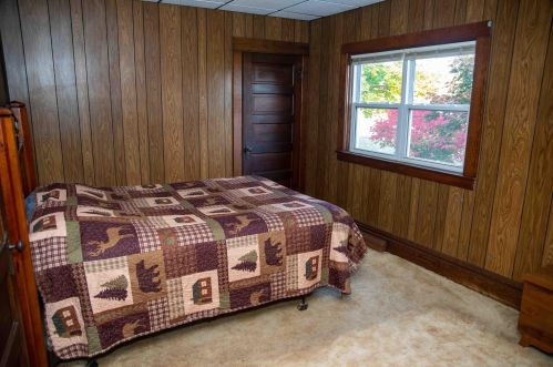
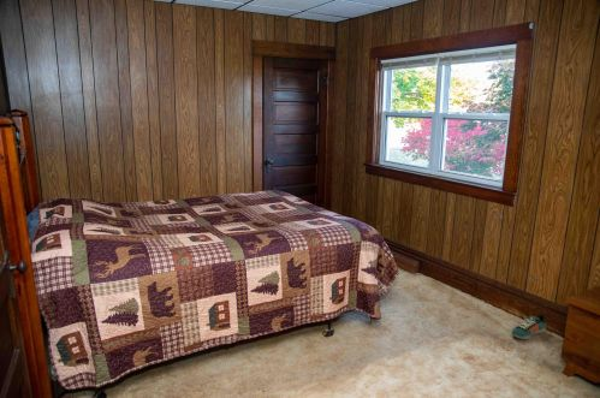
+ sneaker (528, 325)
